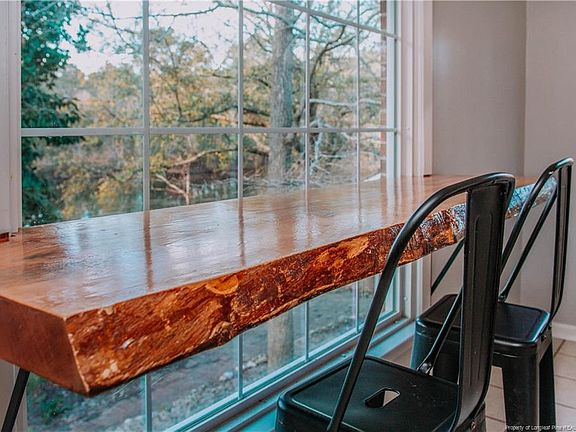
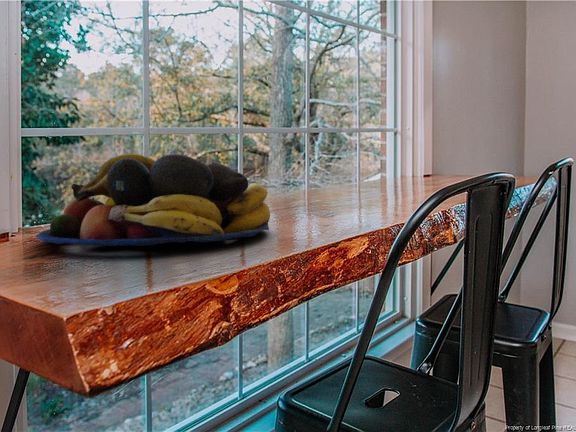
+ fruit bowl (155, 195)
